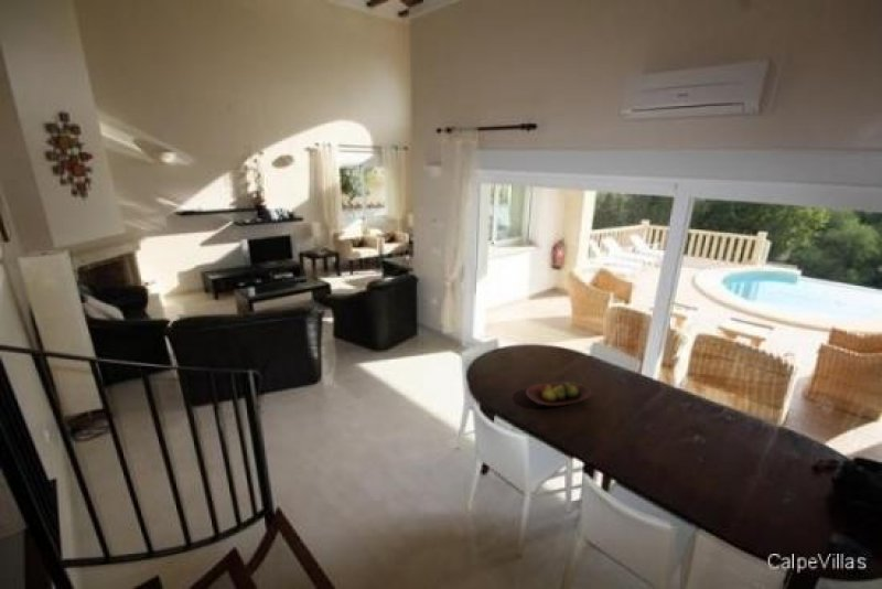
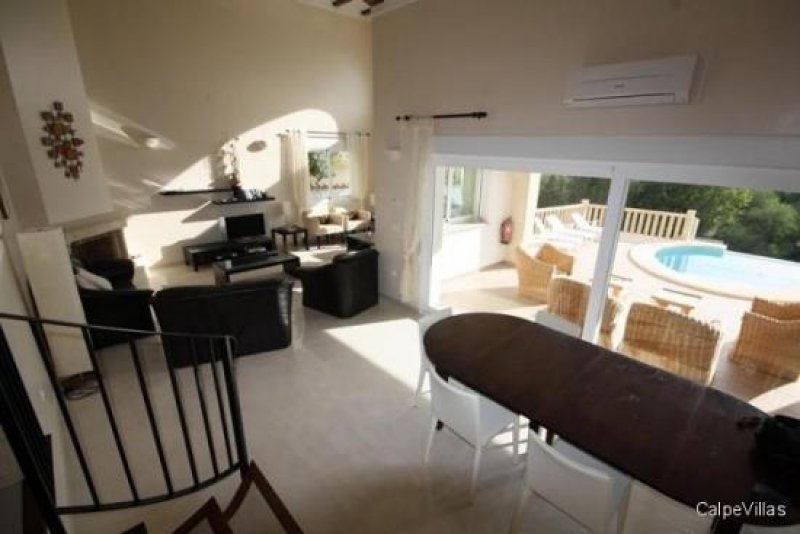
- fruit bowl (558, 393)
